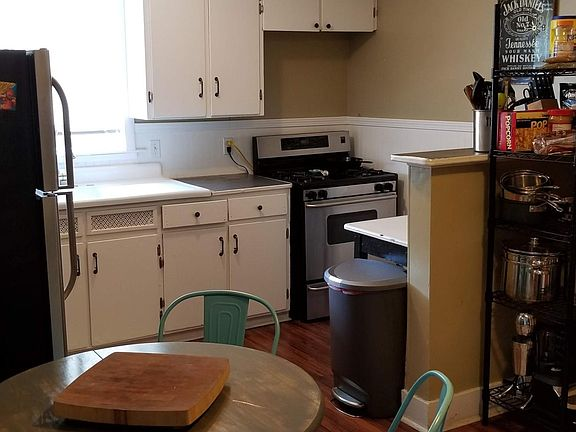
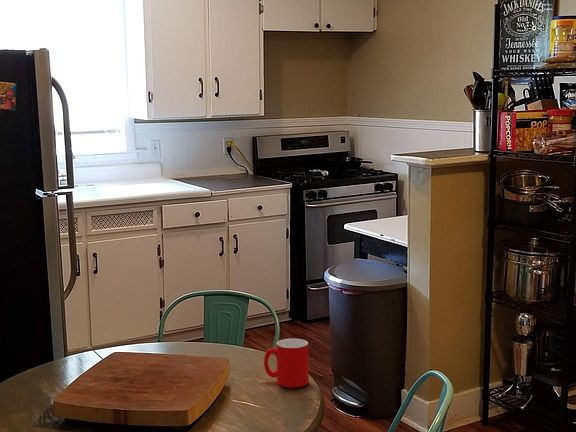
+ cup (286, 362)
